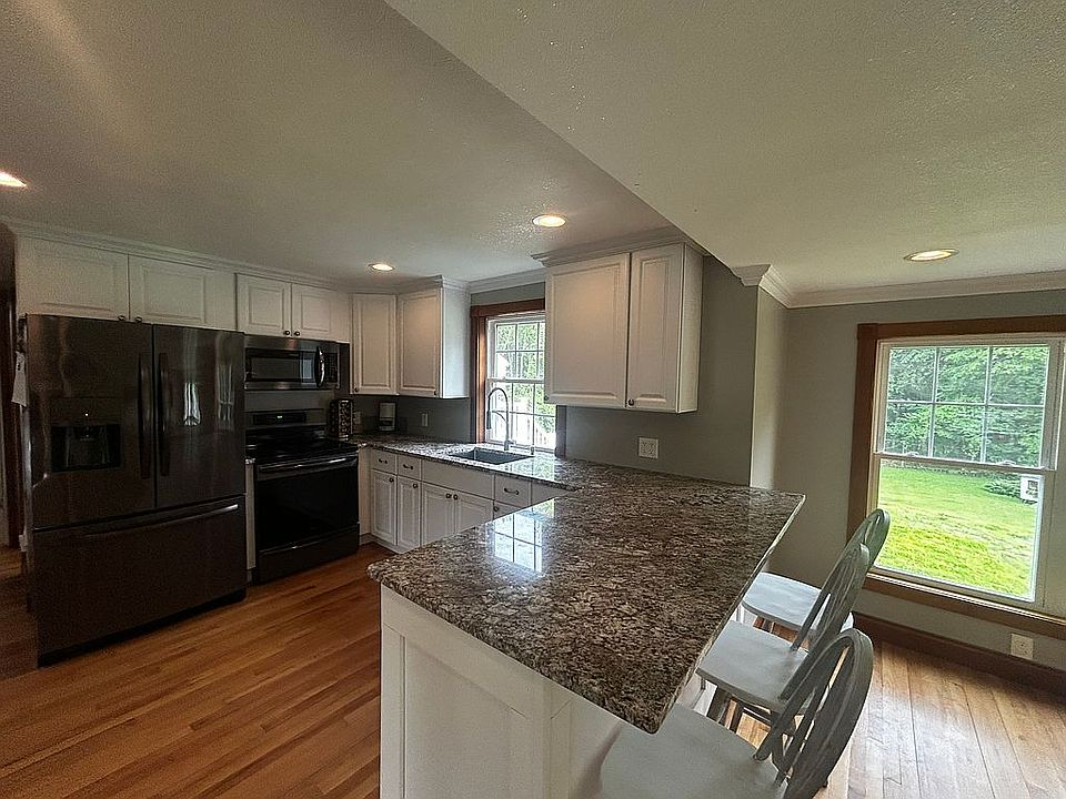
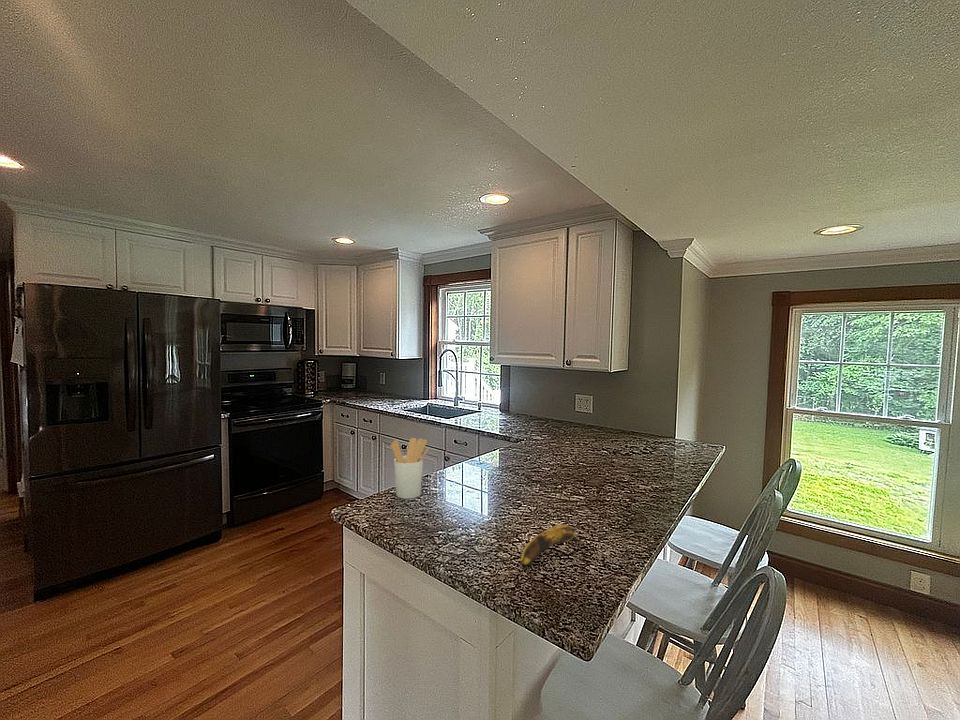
+ utensil holder (411, 465)
+ banana (551, 539)
